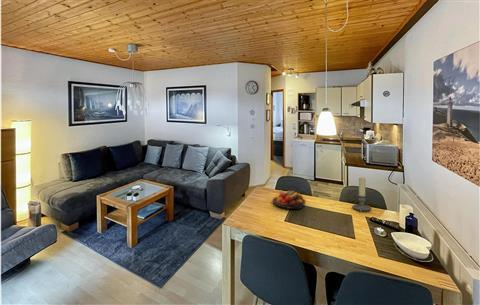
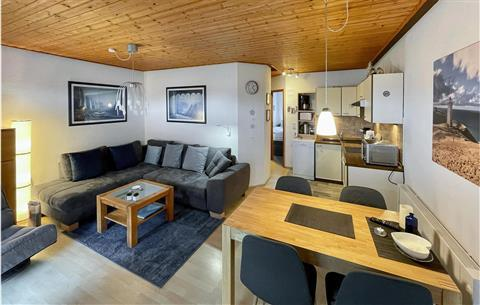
- fruit bowl (288, 198)
- candle holder (361, 193)
